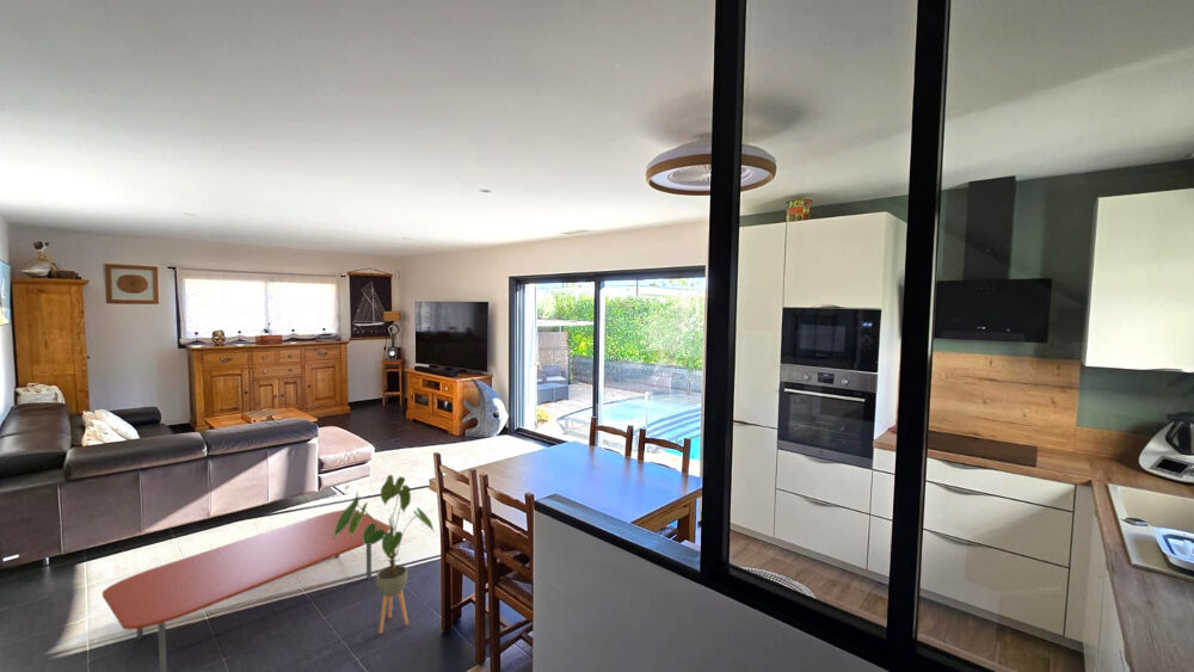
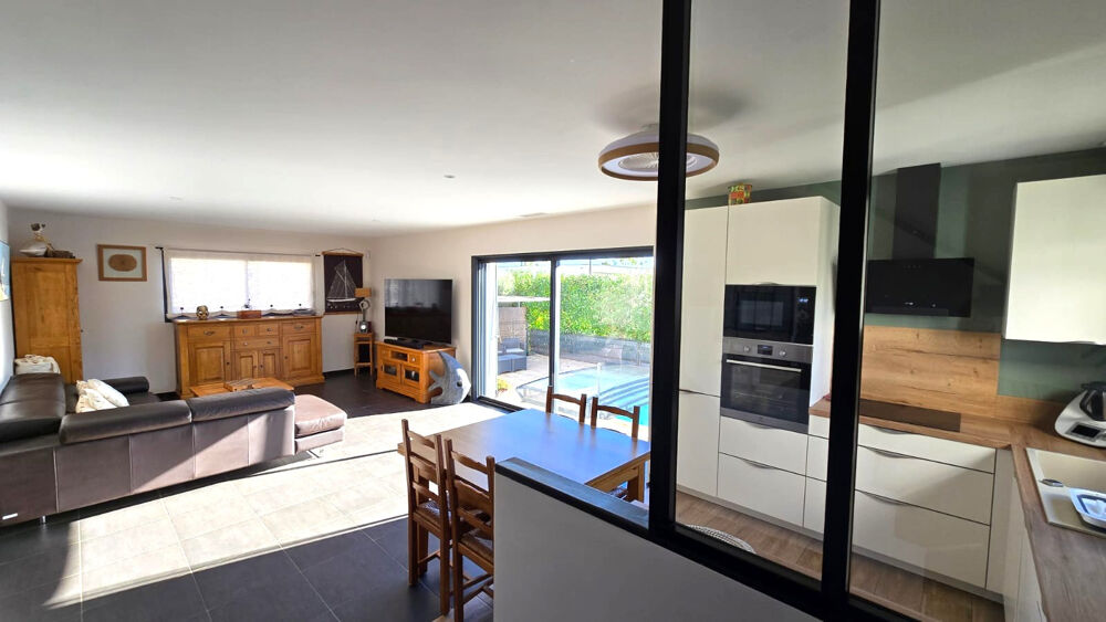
- house plant (384, 553)
- coffee table (266, 579)
